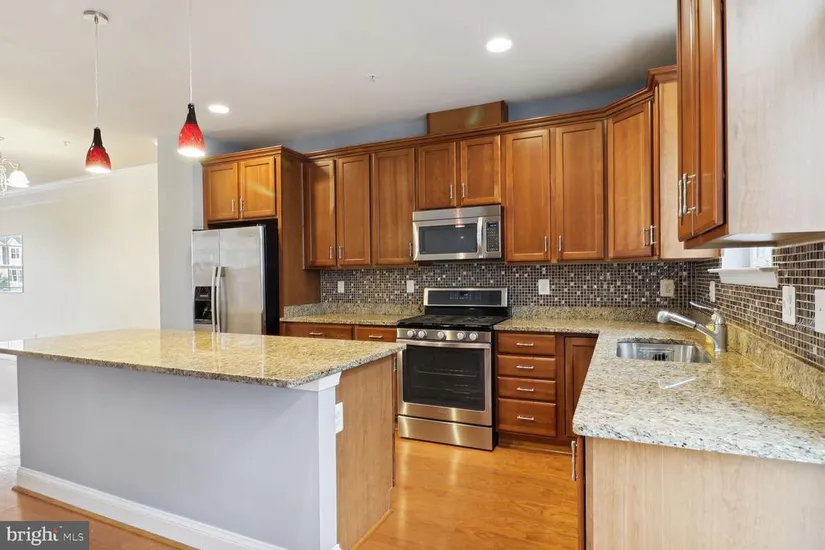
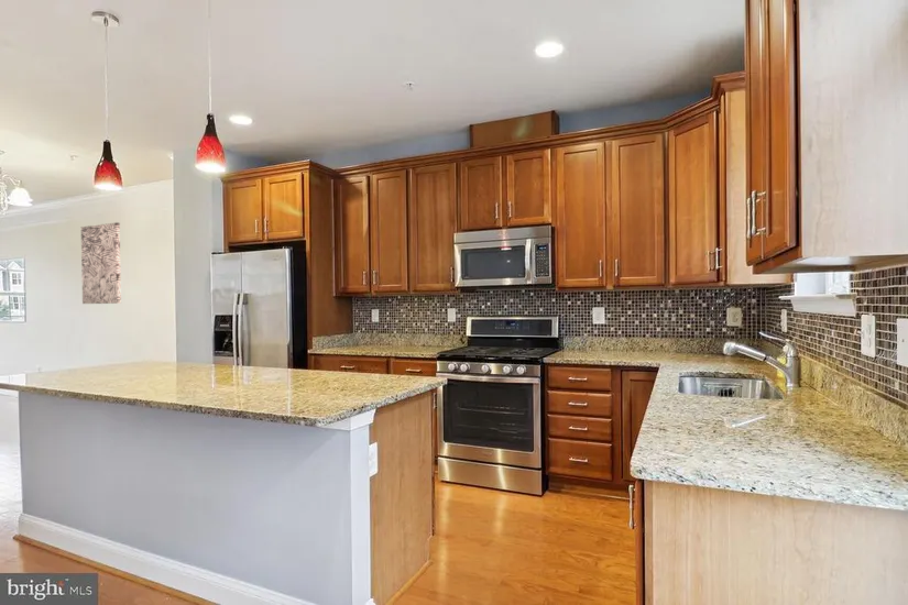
+ wall art (100, 264)
